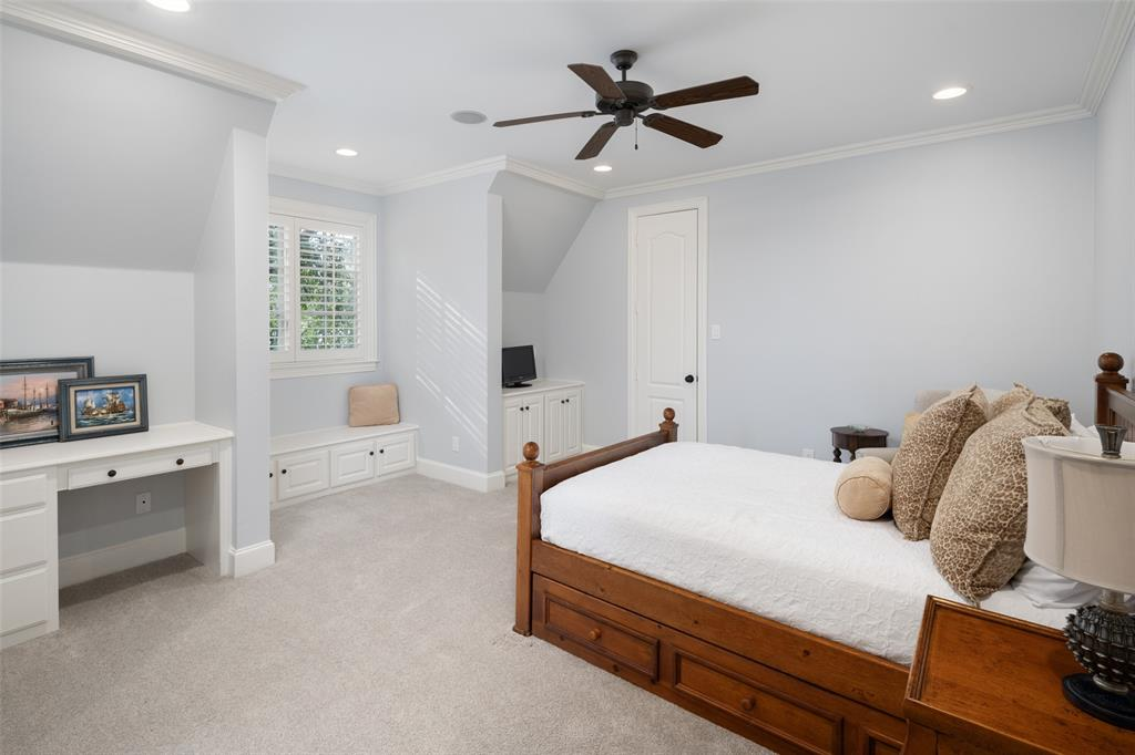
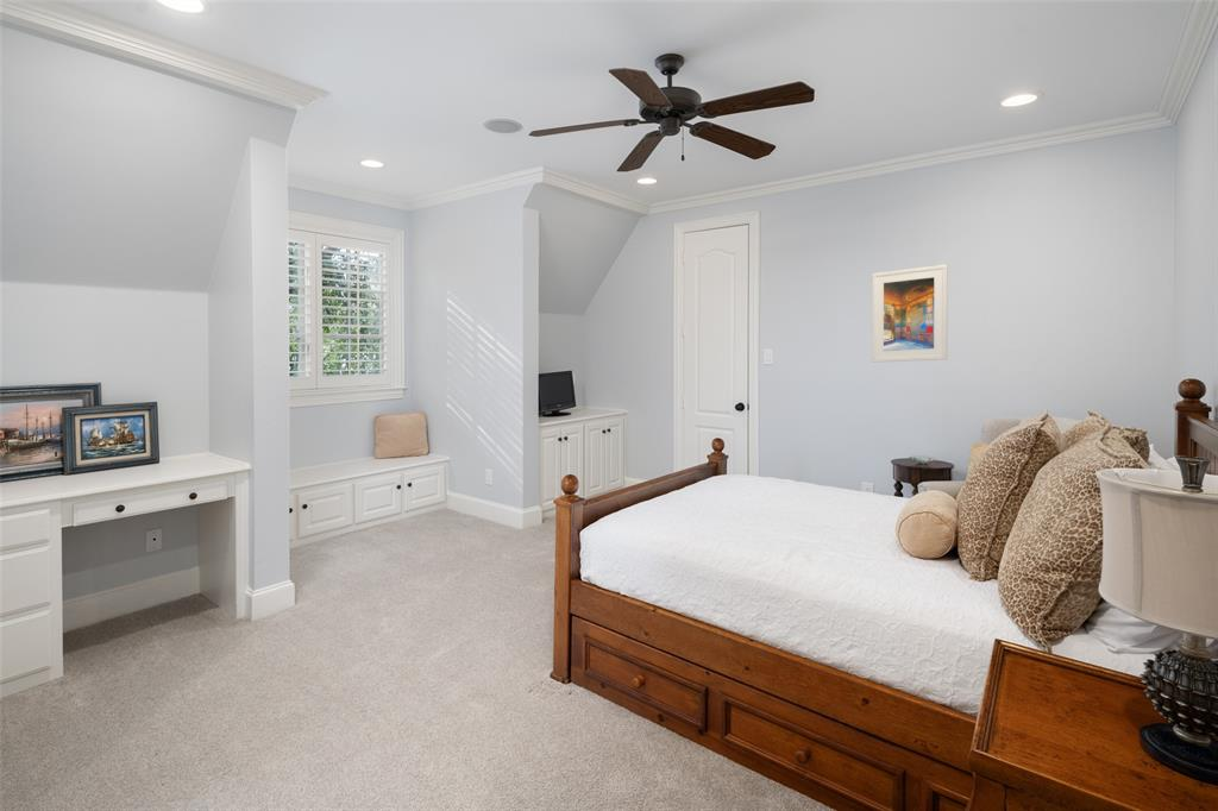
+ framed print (908, 314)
